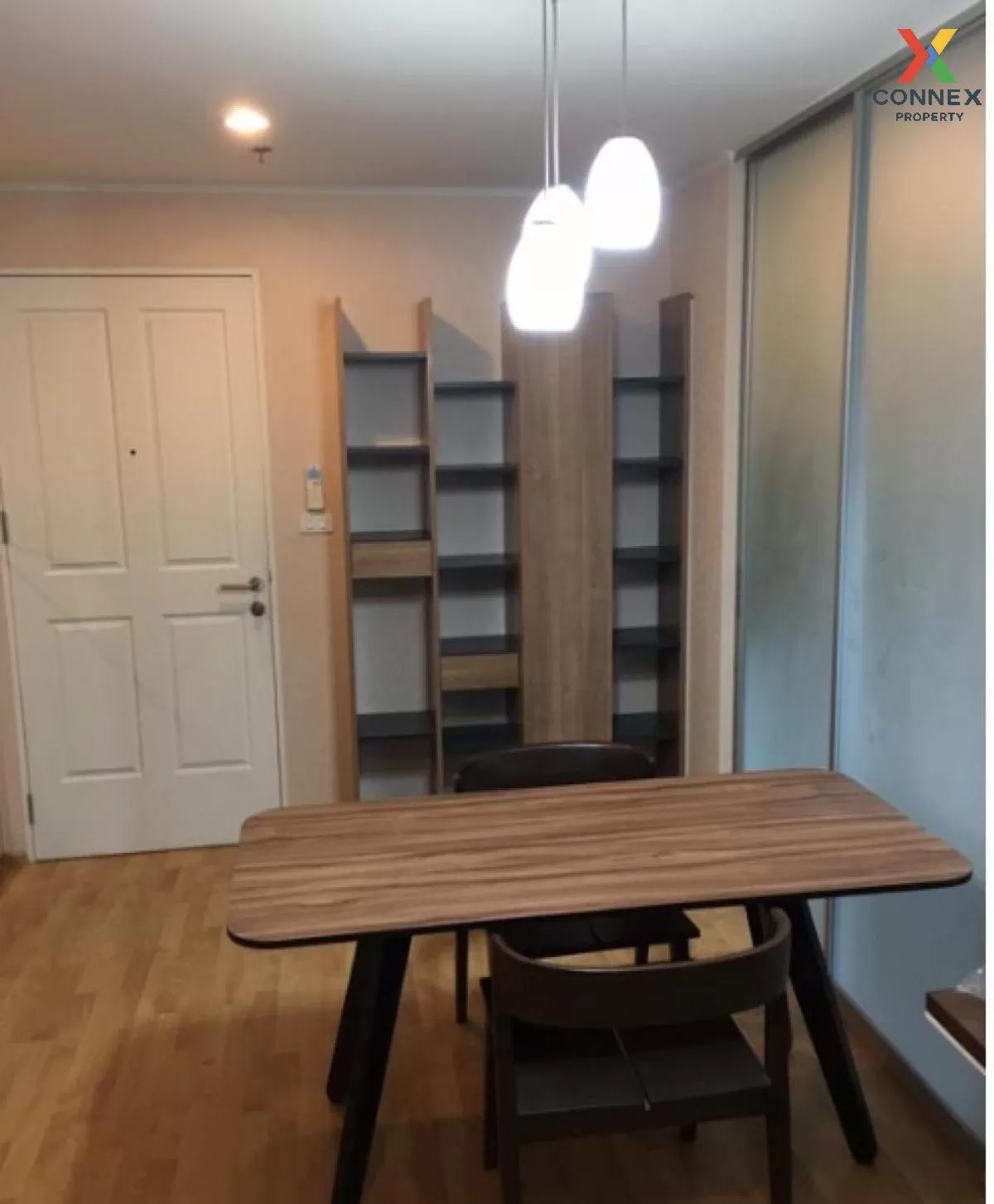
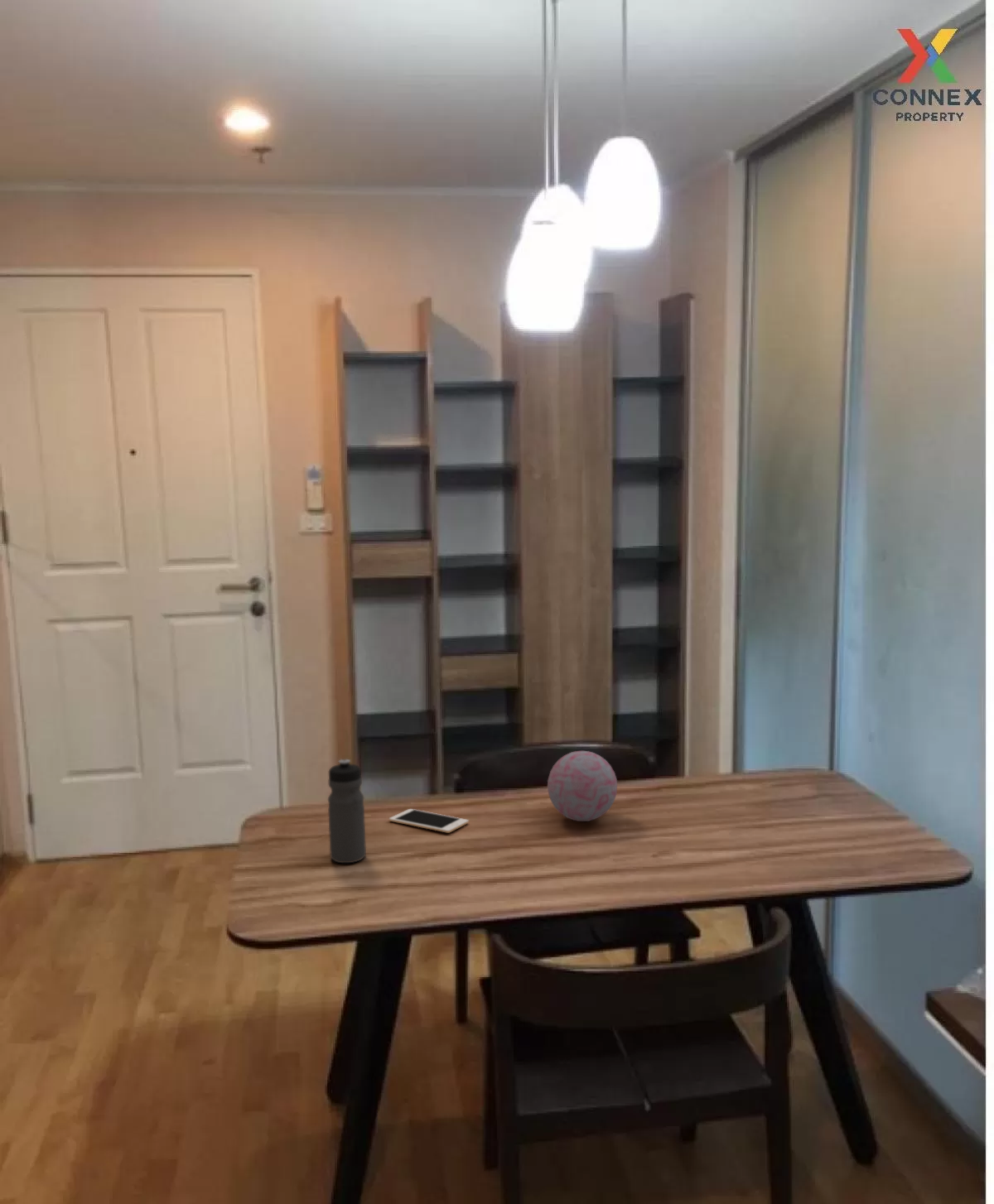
+ water bottle (346, 809)
+ decorative orb (582, 786)
+ cell phone (428, 820)
